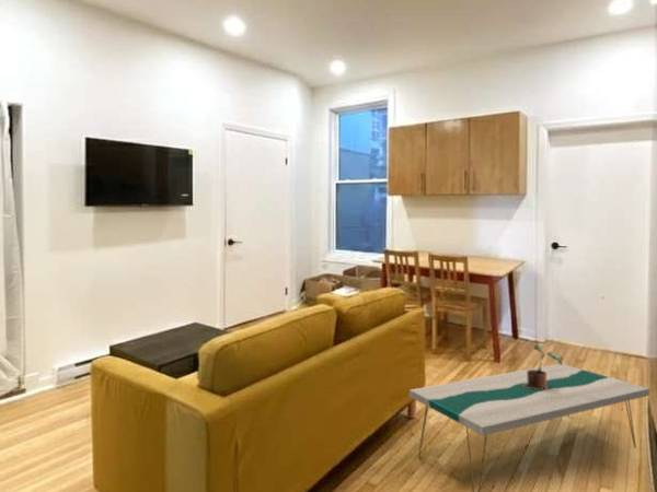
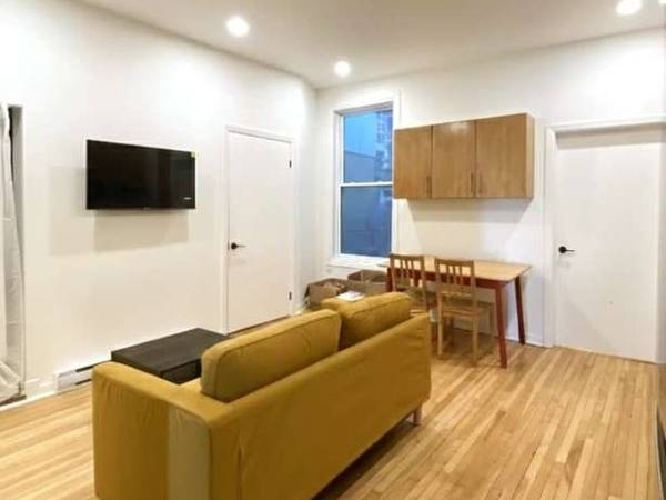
- potted plant (540, 365)
- coffee table (529, 420)
